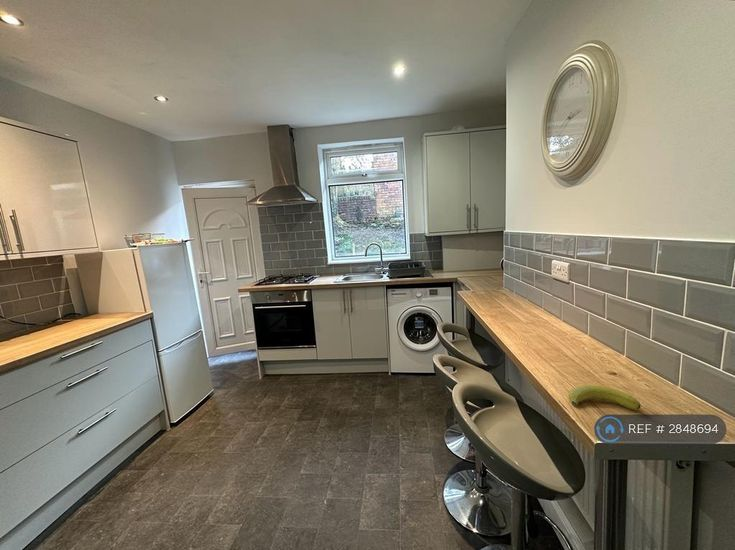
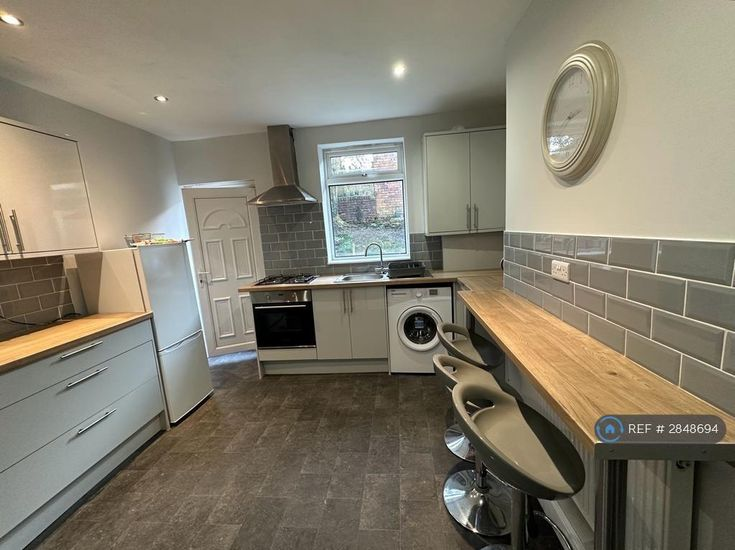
- banana (599, 396)
